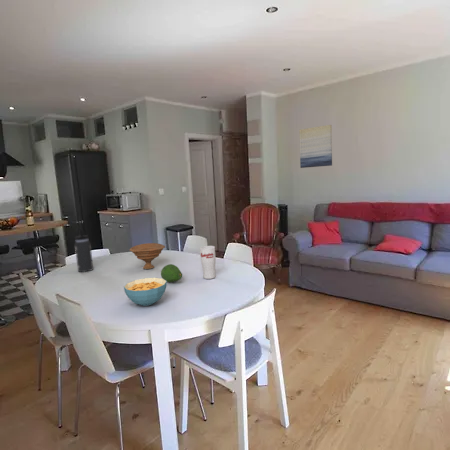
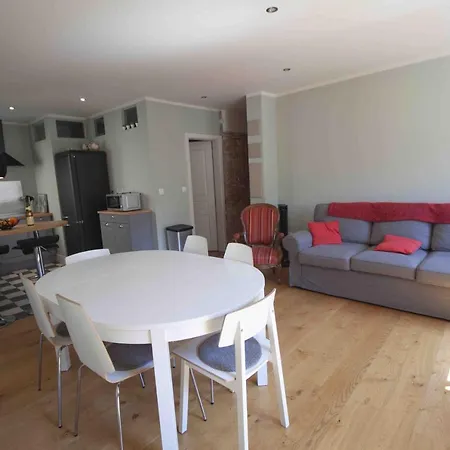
- wall art (315, 147)
- fruit (171, 273)
- cup (208, 262)
- thermos bottle (83, 249)
- cereal bowl (146, 293)
- bowl (148, 256)
